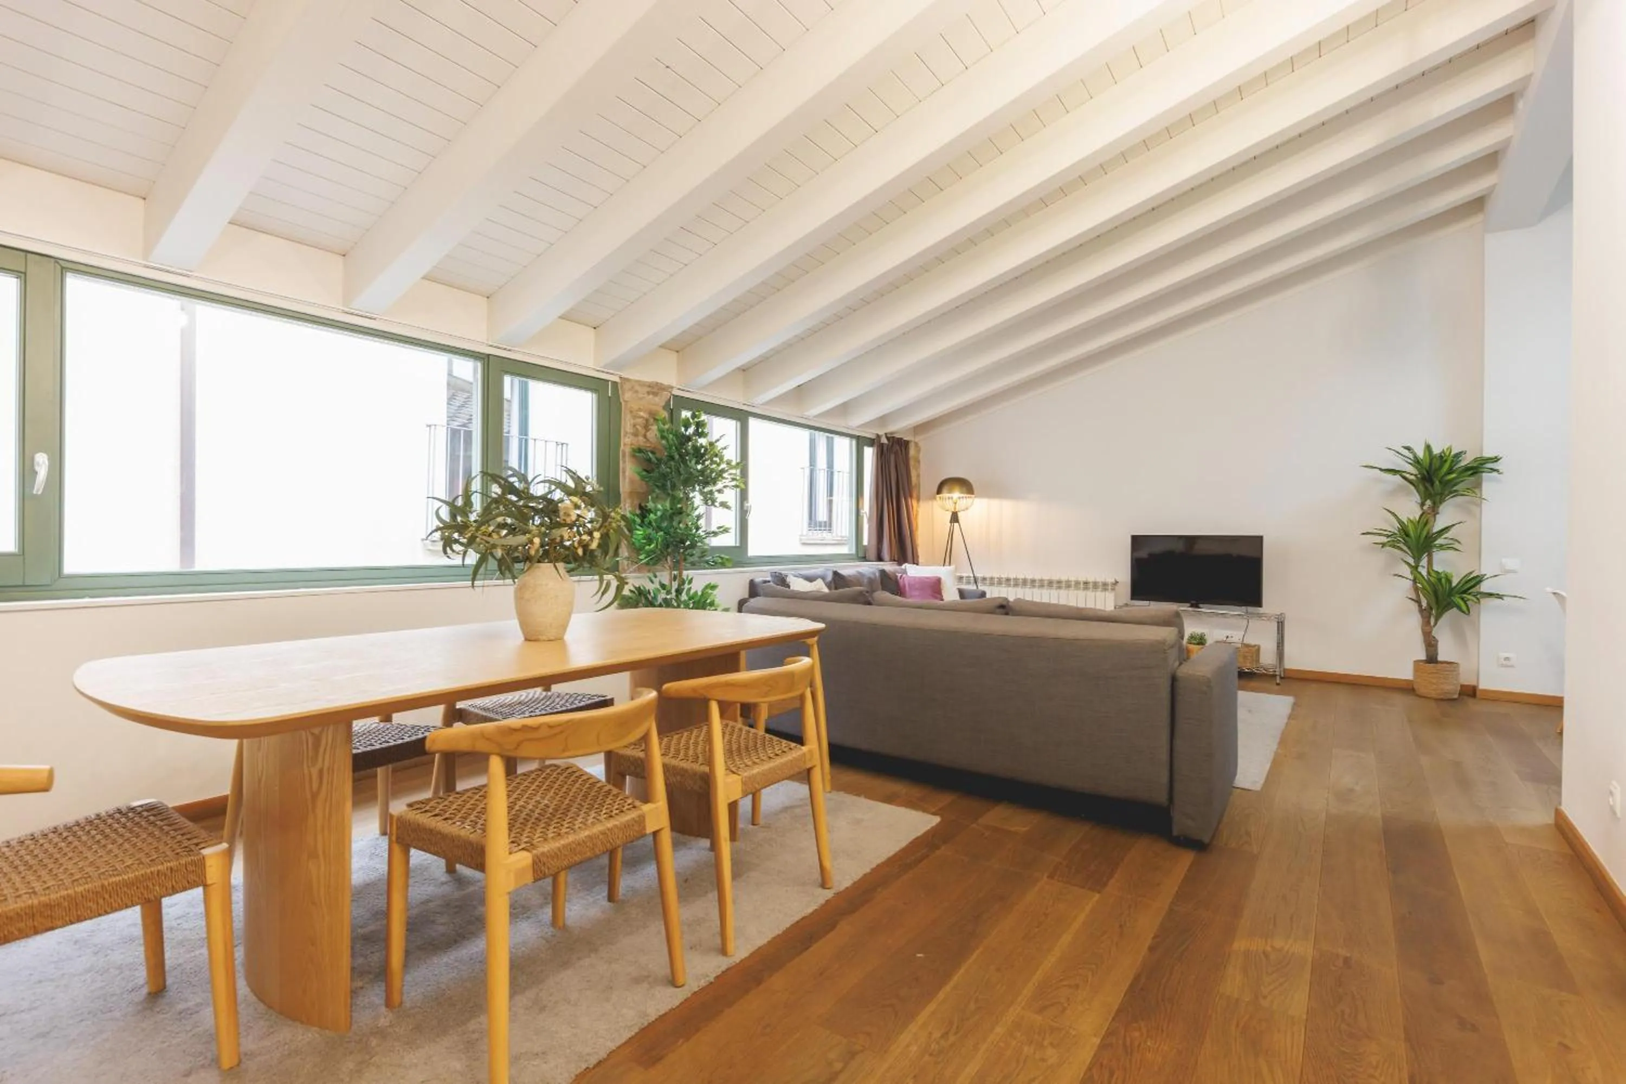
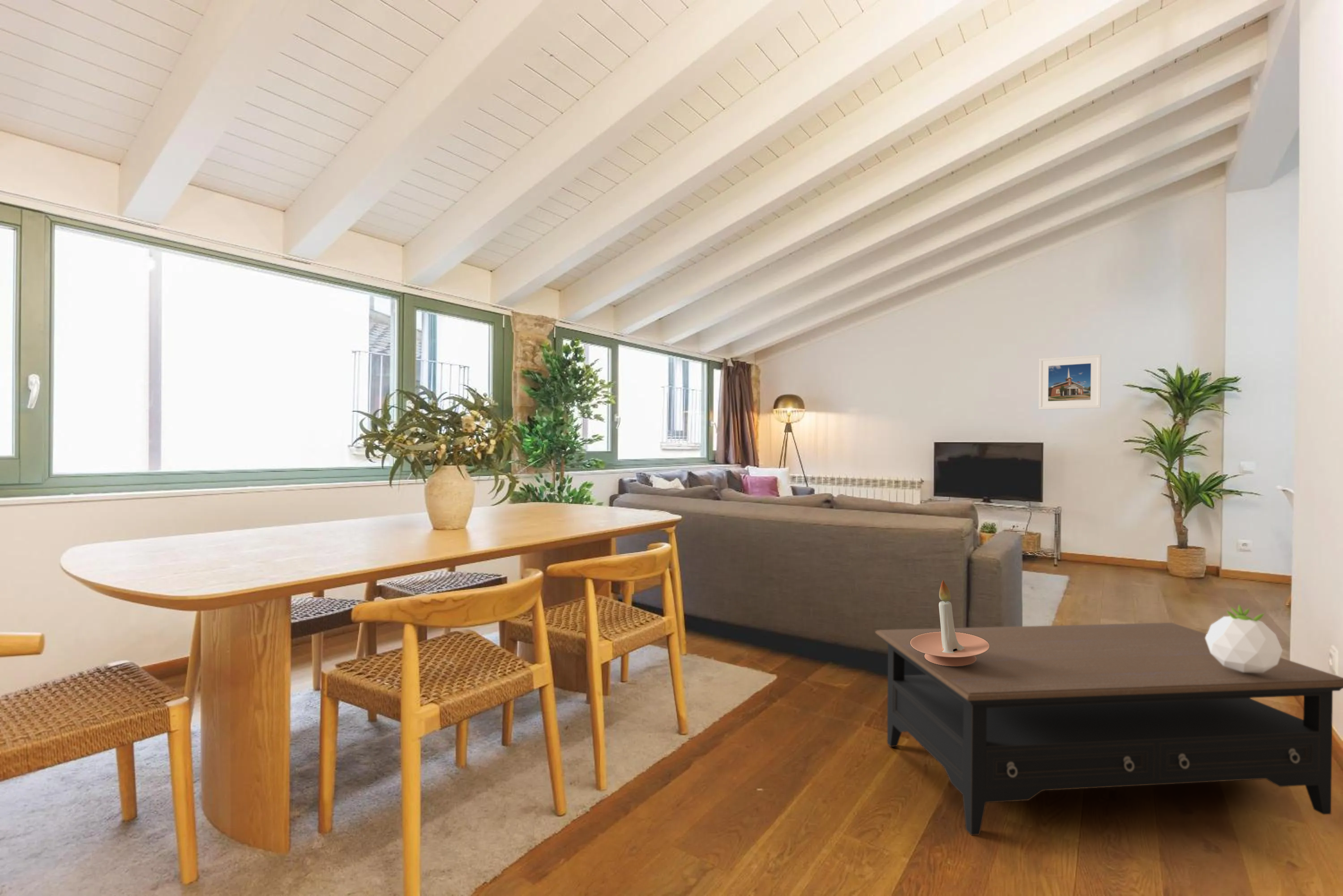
+ succulent plant (1243, 639)
+ coffee table (1086, 713)
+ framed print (1069, 382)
+ candle holder (950, 620)
